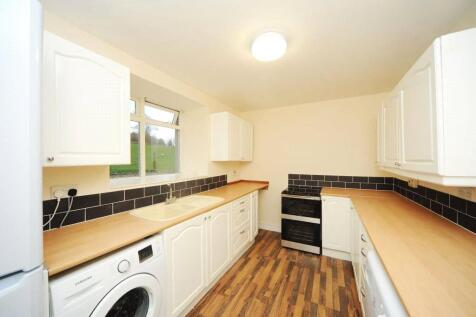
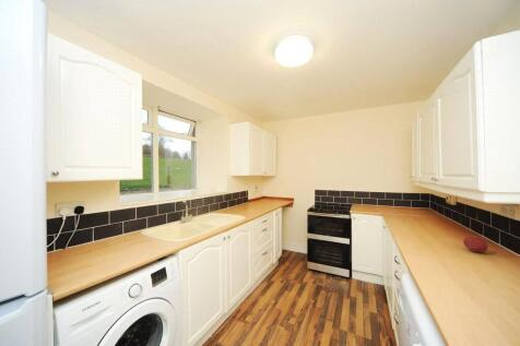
+ fruit (475, 243)
